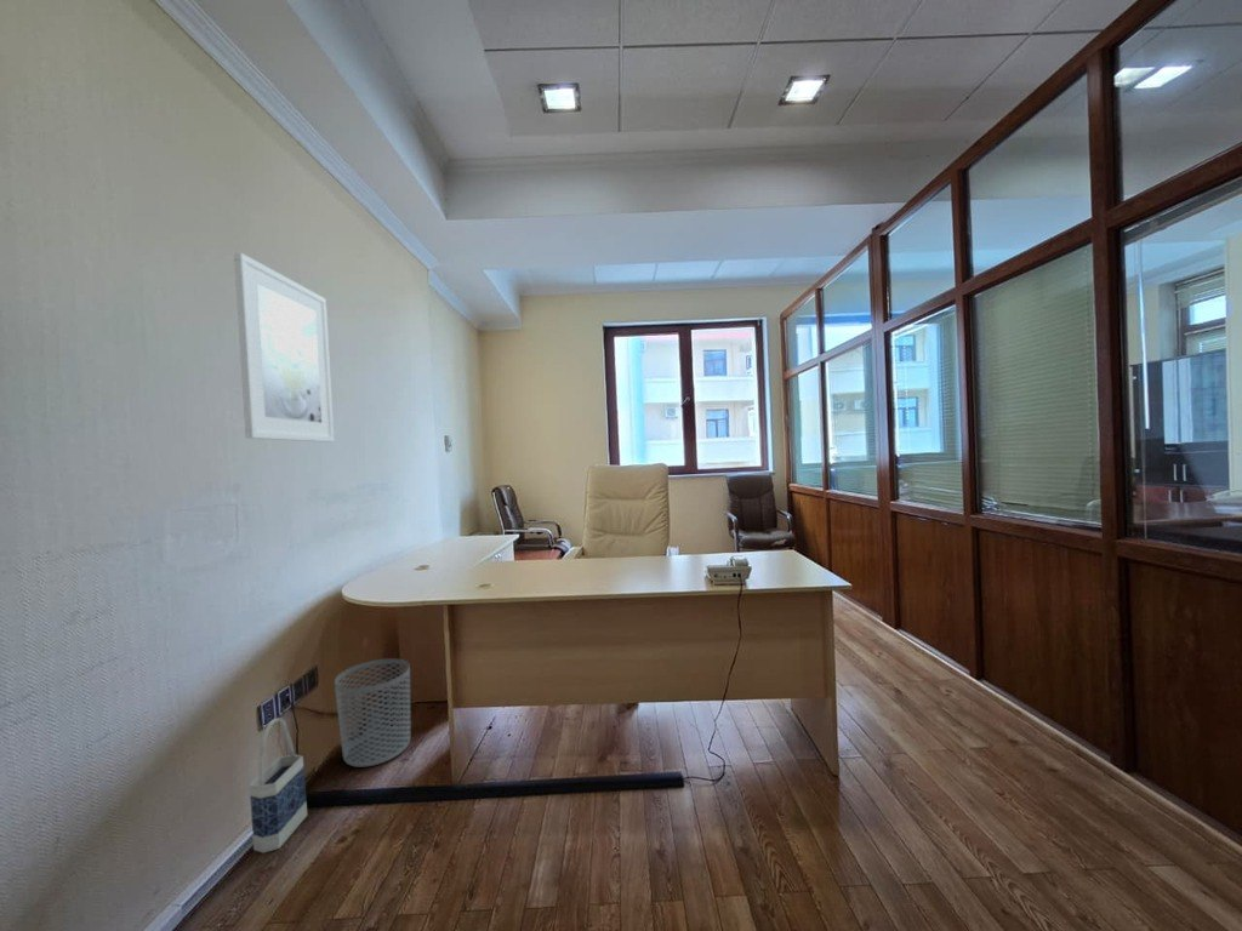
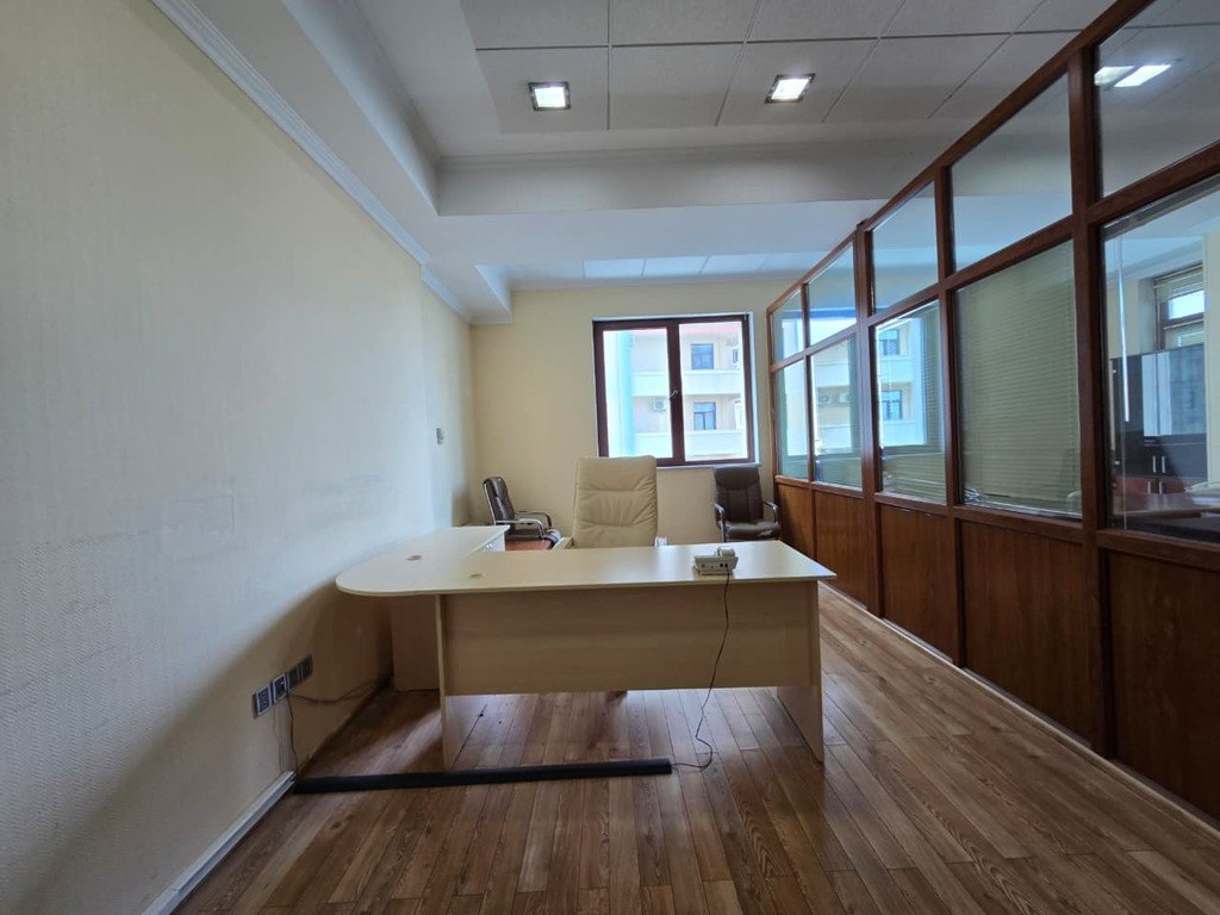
- waste bin (375, 712)
- bag (278, 776)
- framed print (290, 359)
